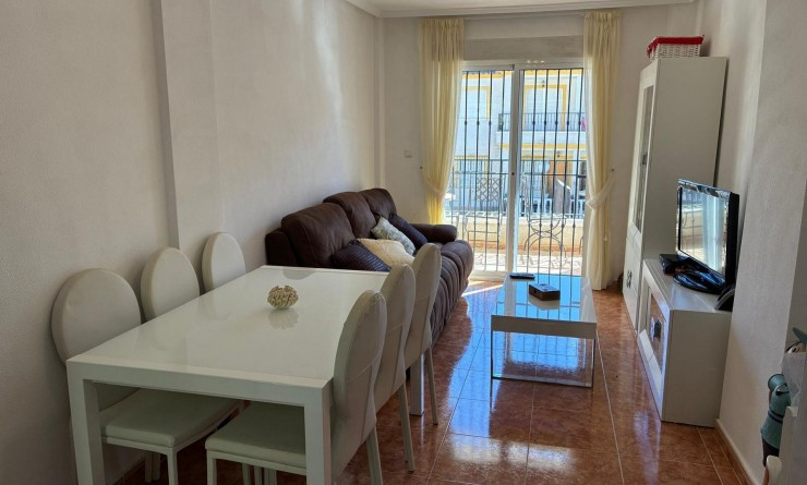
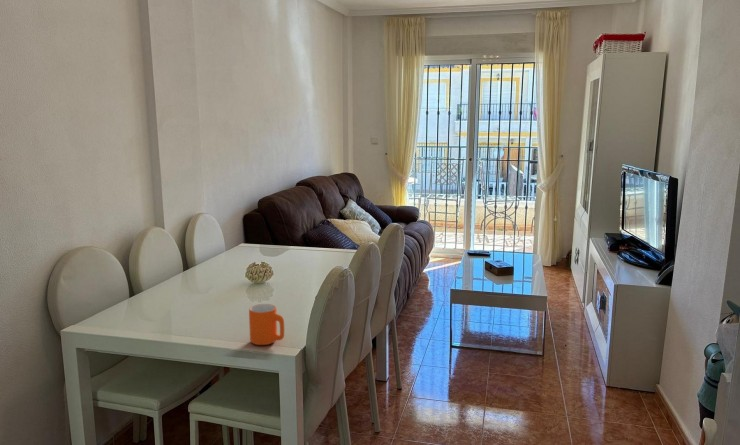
+ mug (267, 324)
